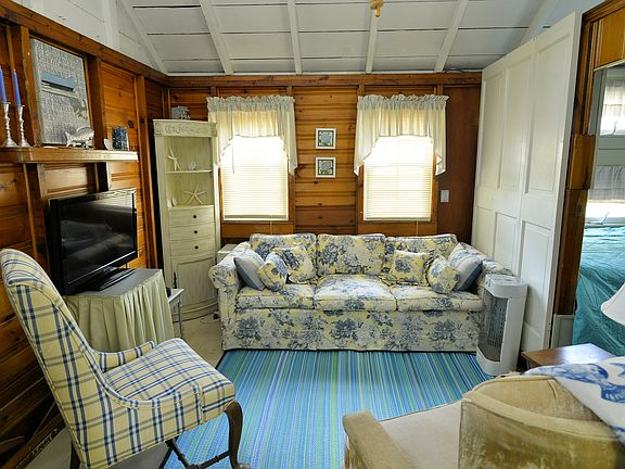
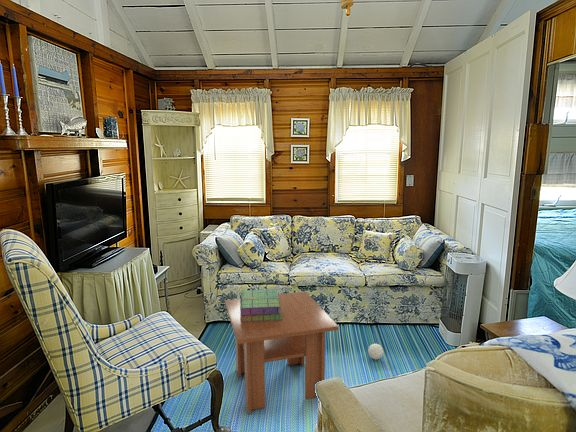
+ coffee table (277, 348)
+ ball (375, 351)
+ stack of books (259, 304)
